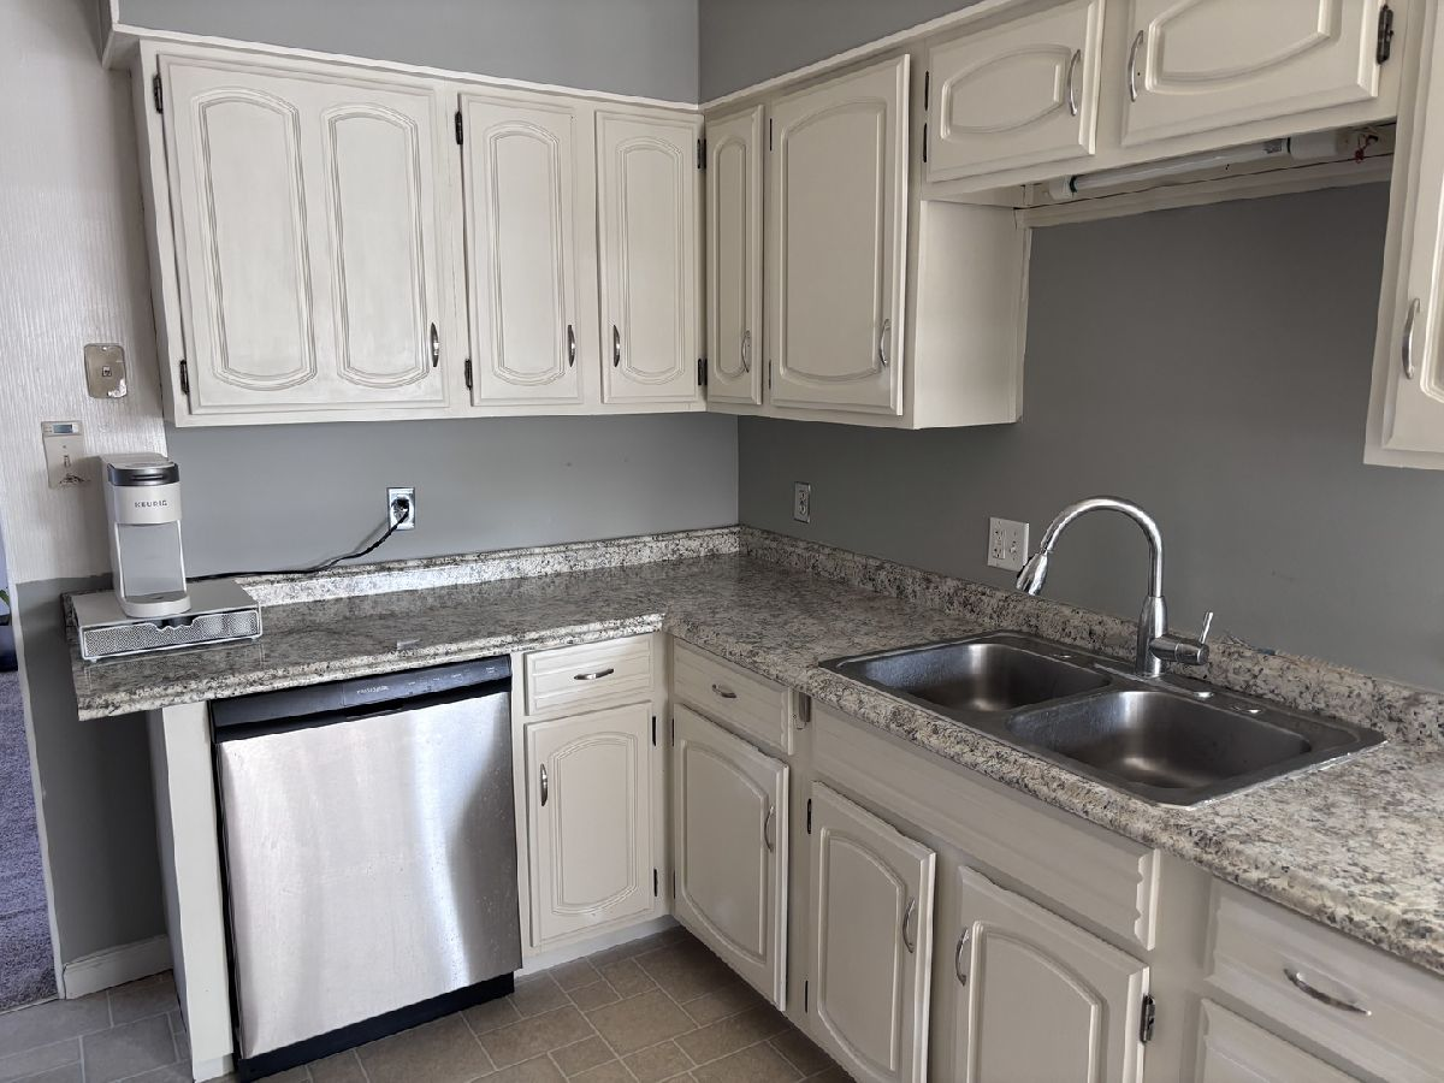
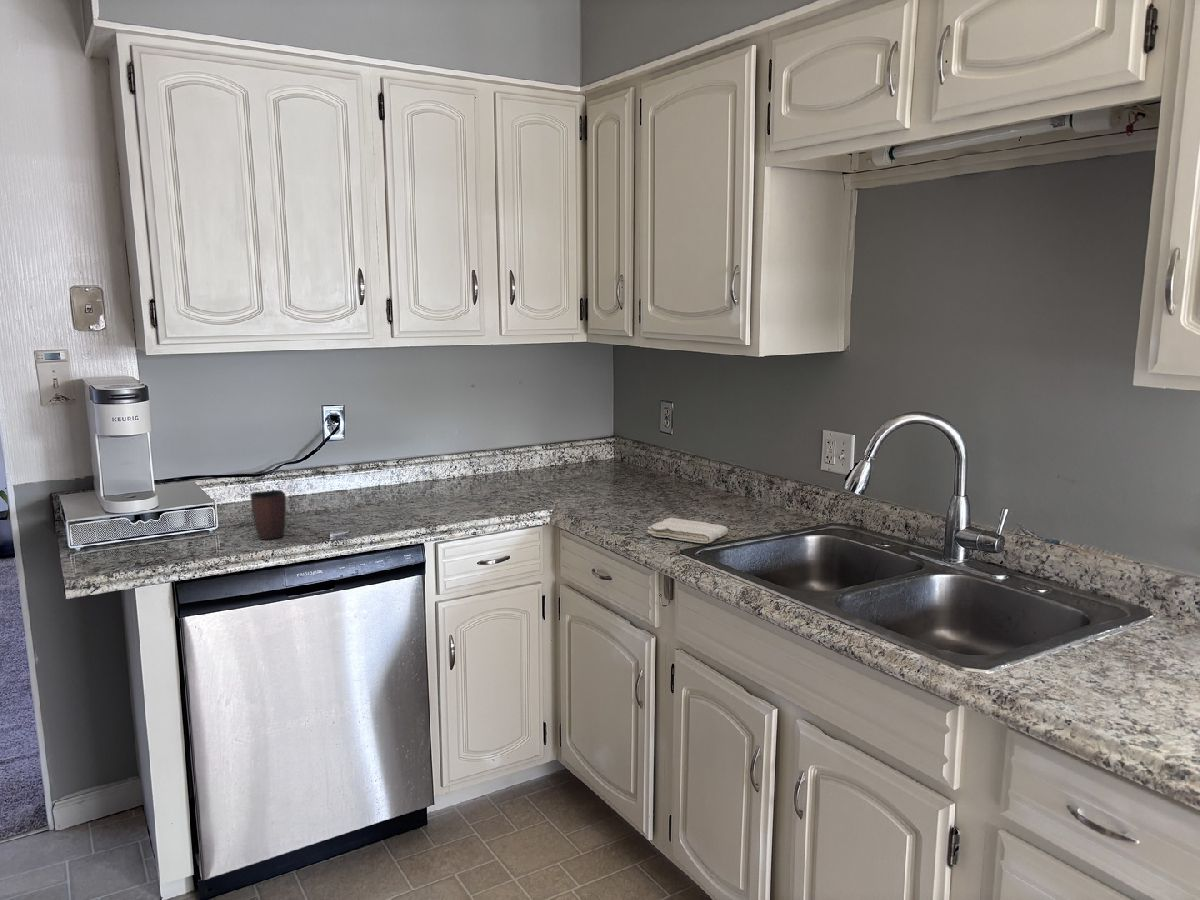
+ washcloth (687, 529)
+ mug (266, 514)
